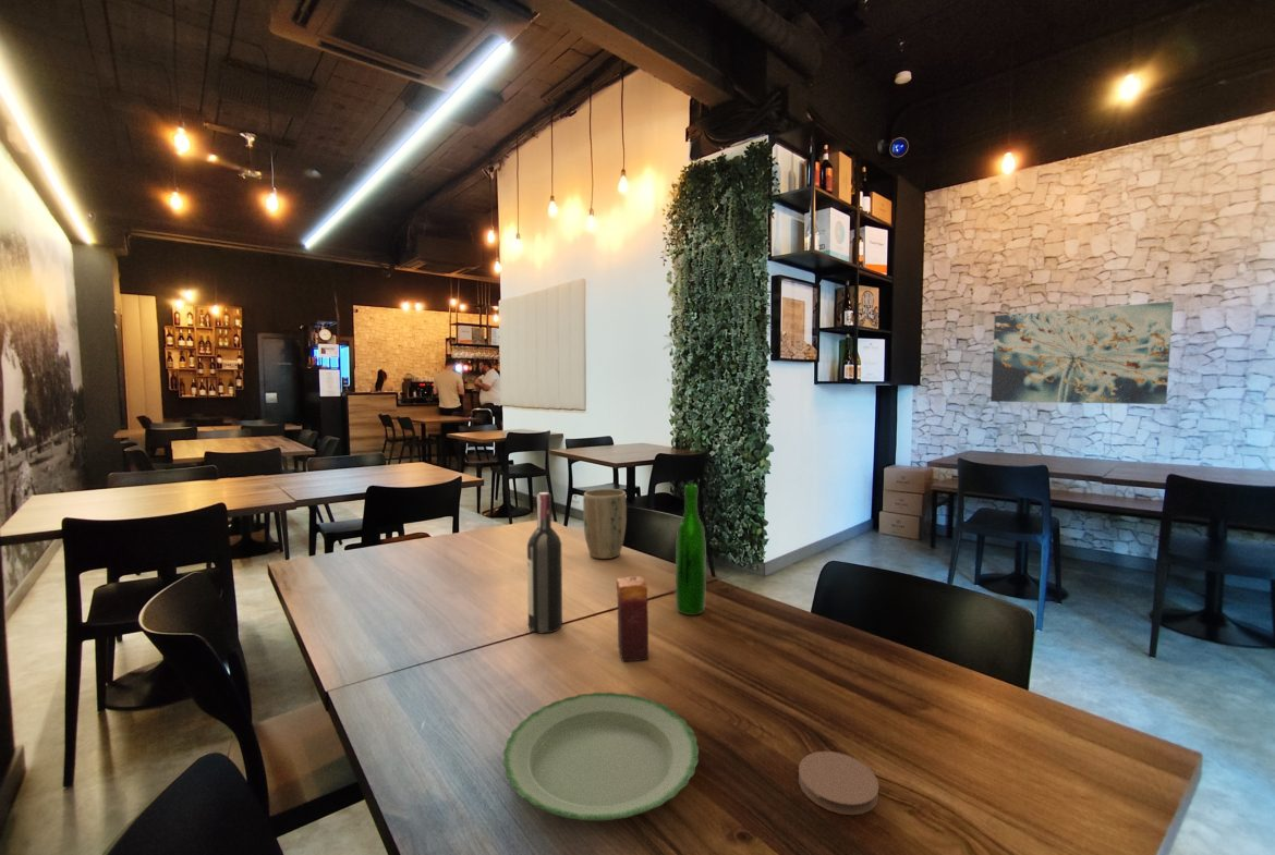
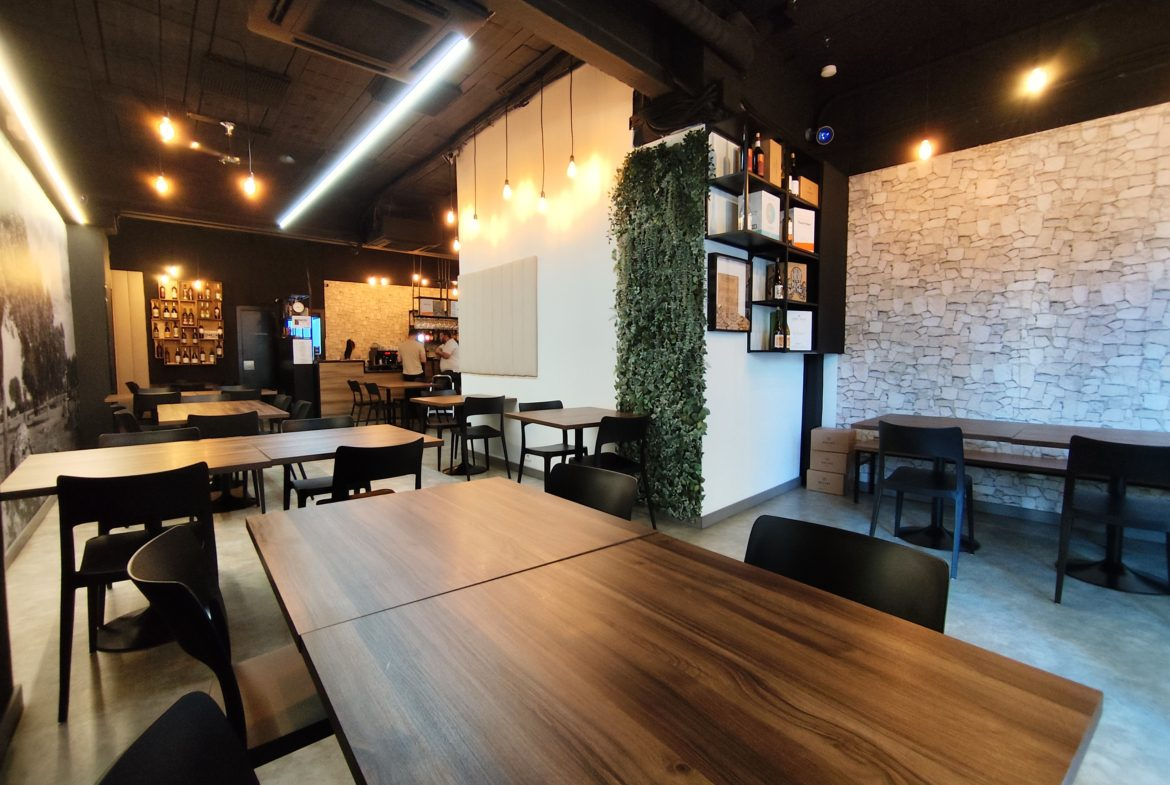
- wine bottle (544, 560)
- wall art (1073, 356)
- wine bottle (690, 548)
- plate (602, 755)
- plant pot (605, 523)
- coaster (837, 781)
- candle (632, 618)
